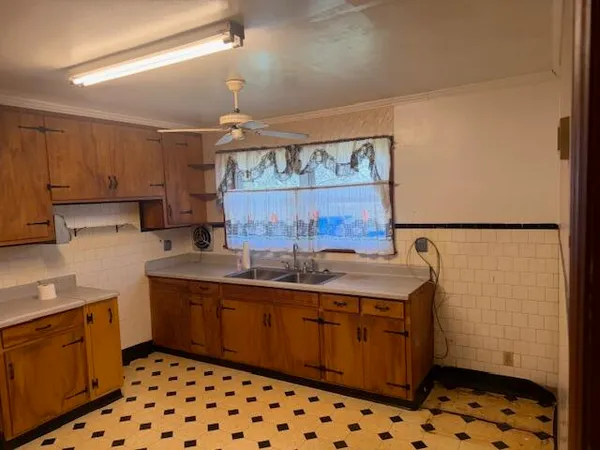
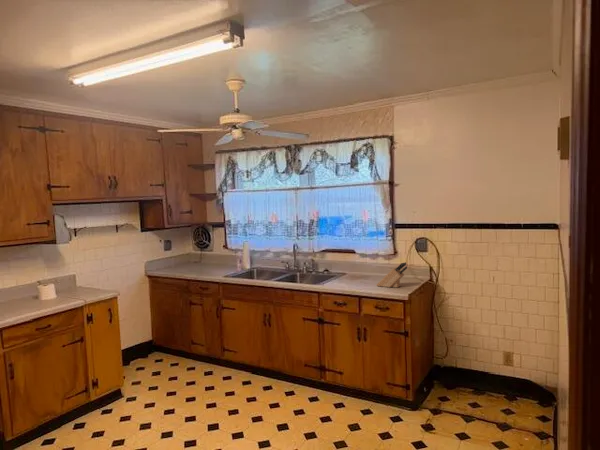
+ knife block (392, 273)
